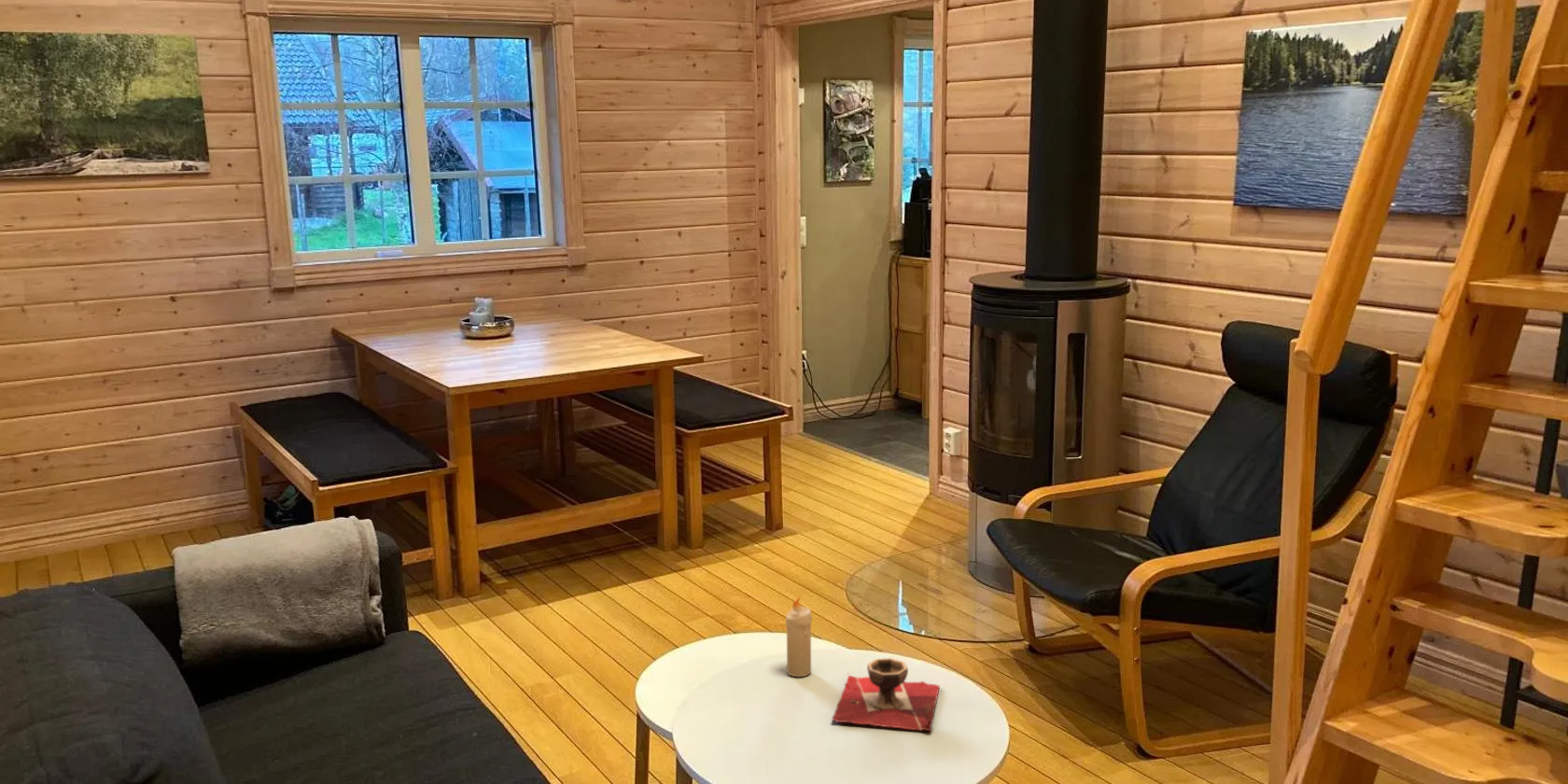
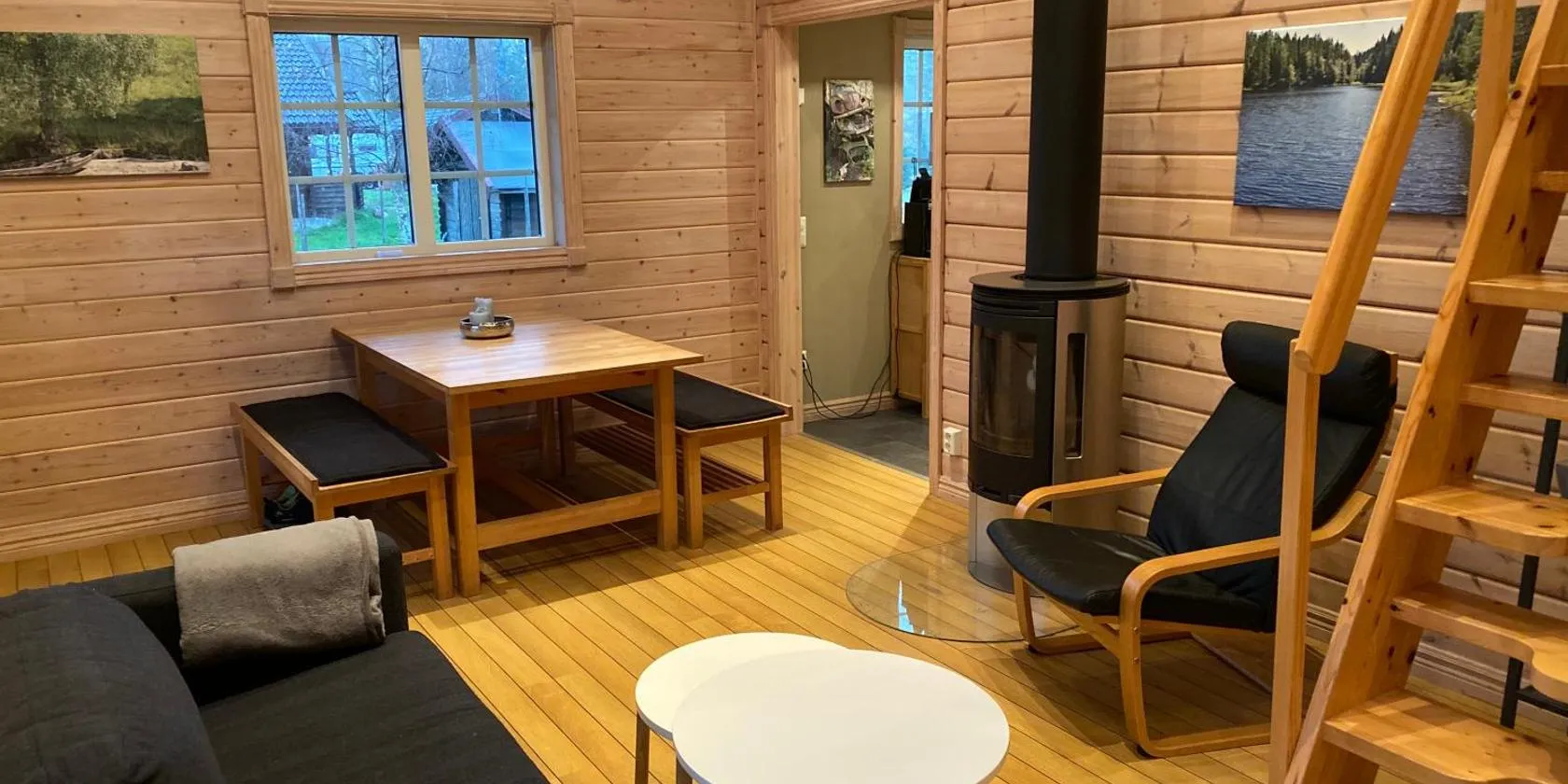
- candle (799, 635)
- decorative bowl (889, 684)
